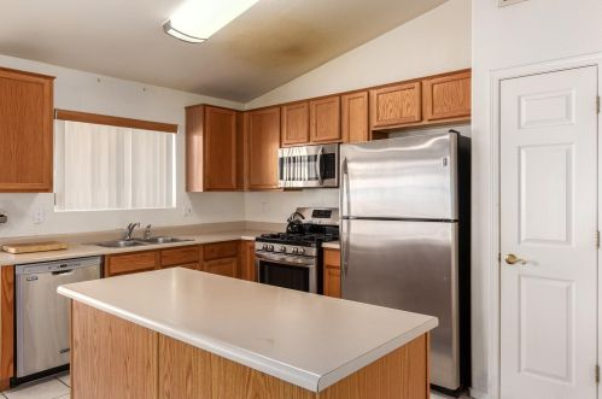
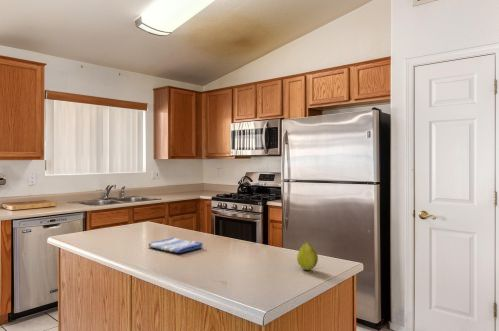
+ fruit (307, 255)
+ dish towel (175, 244)
